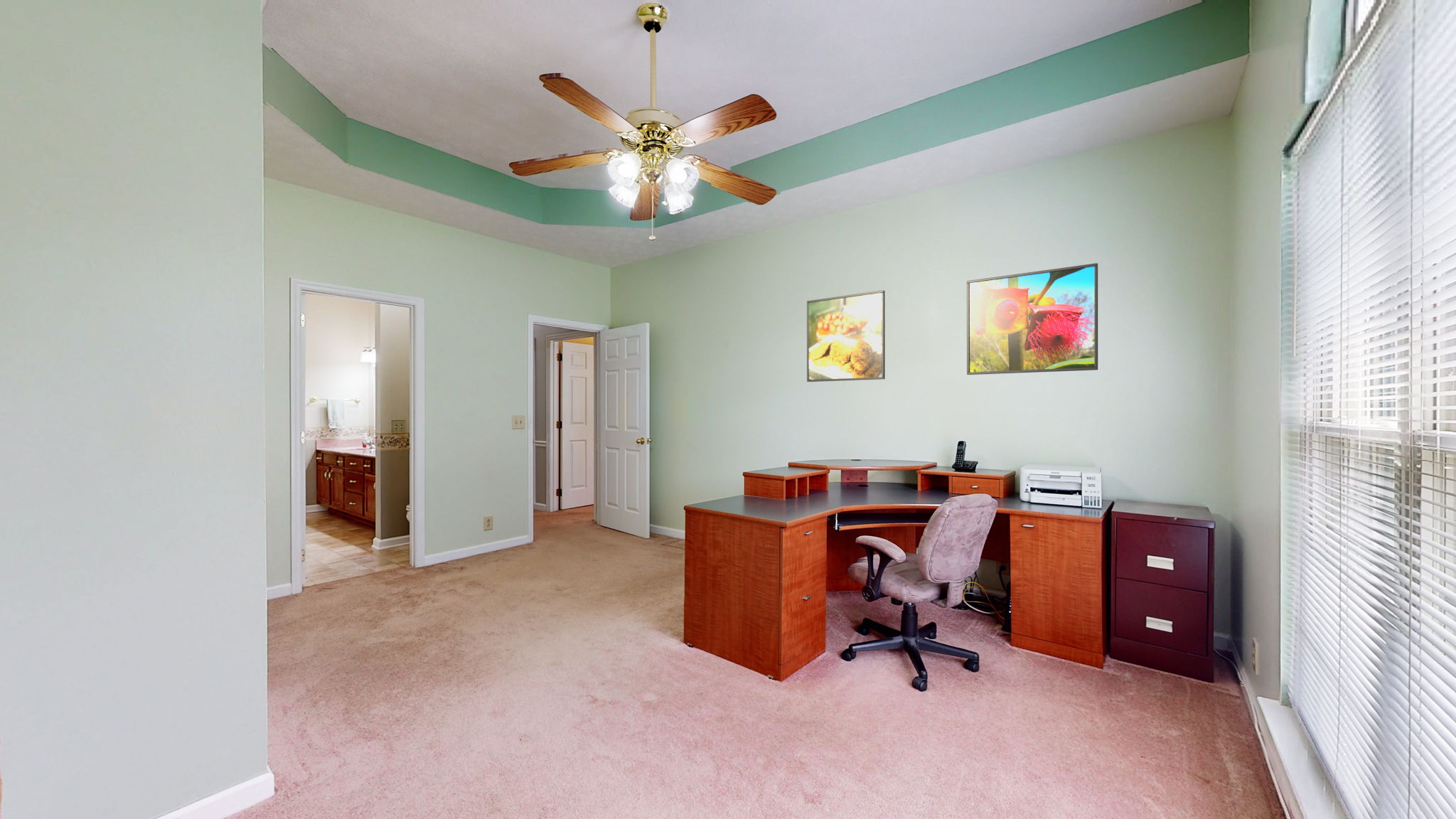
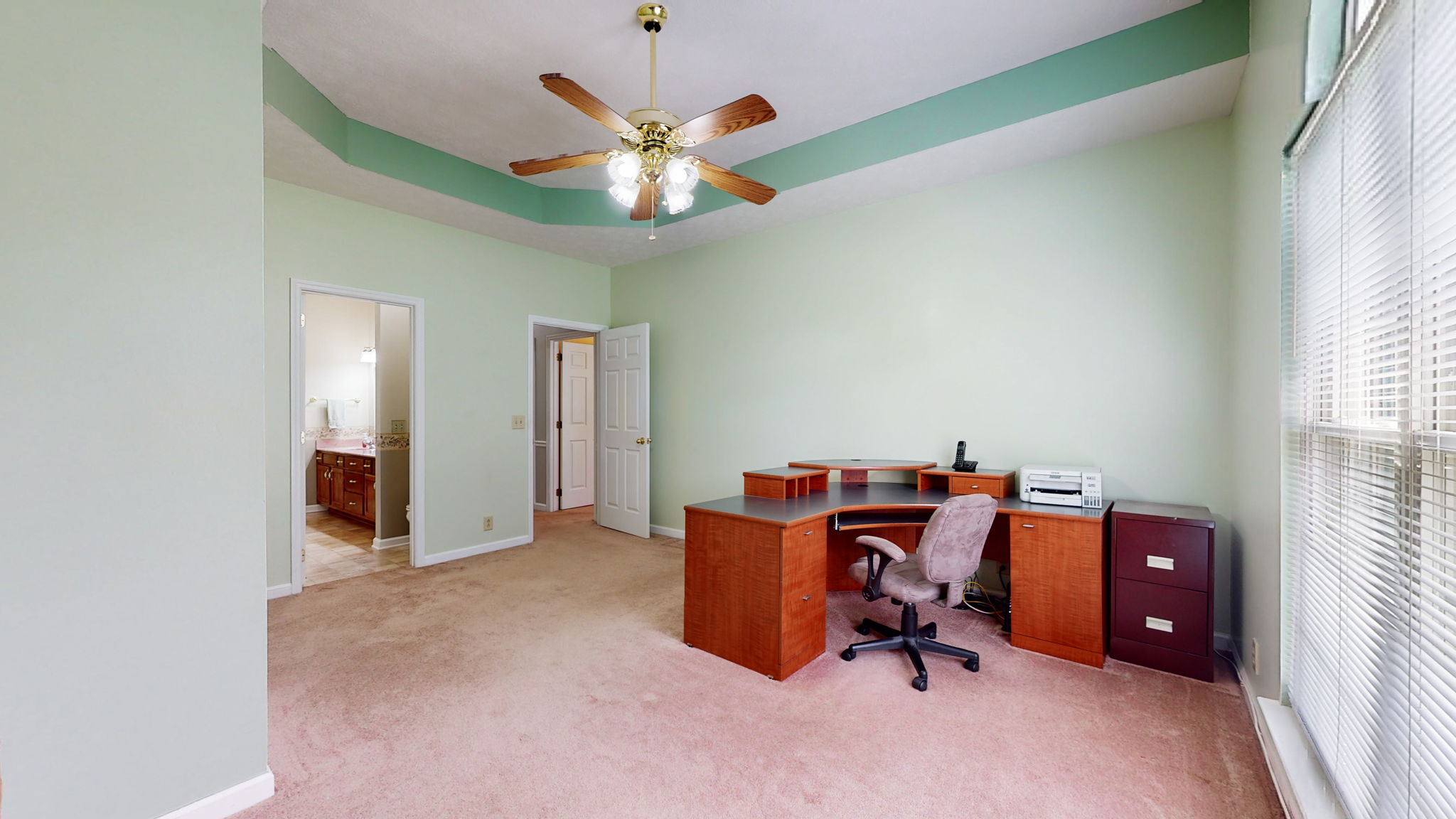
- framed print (844, 338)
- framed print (1028, 322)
